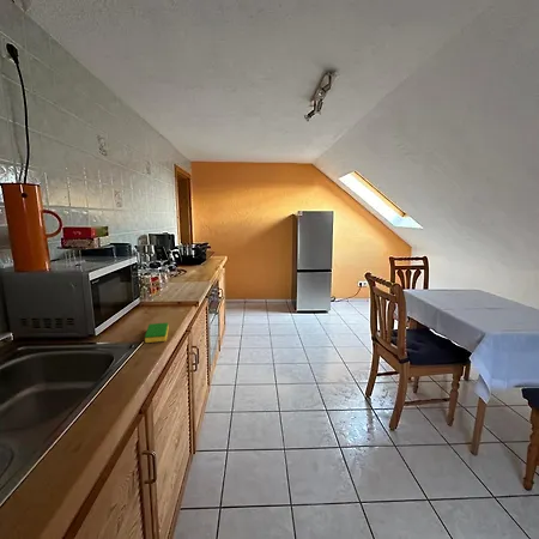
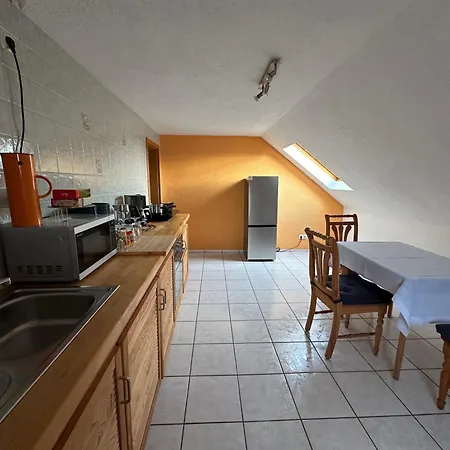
- dish sponge (157, 332)
